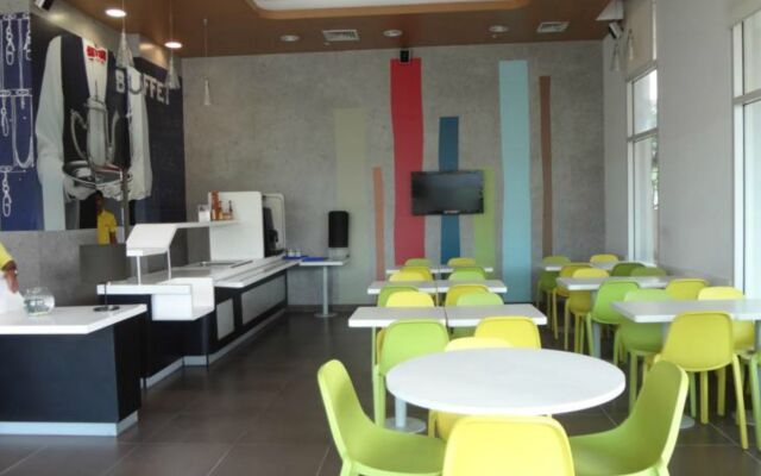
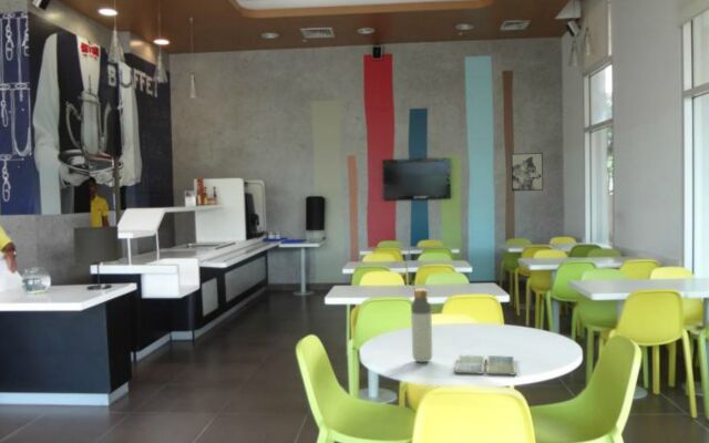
+ bottle (421, 324)
+ drink coaster (484, 363)
+ wall art (526, 172)
